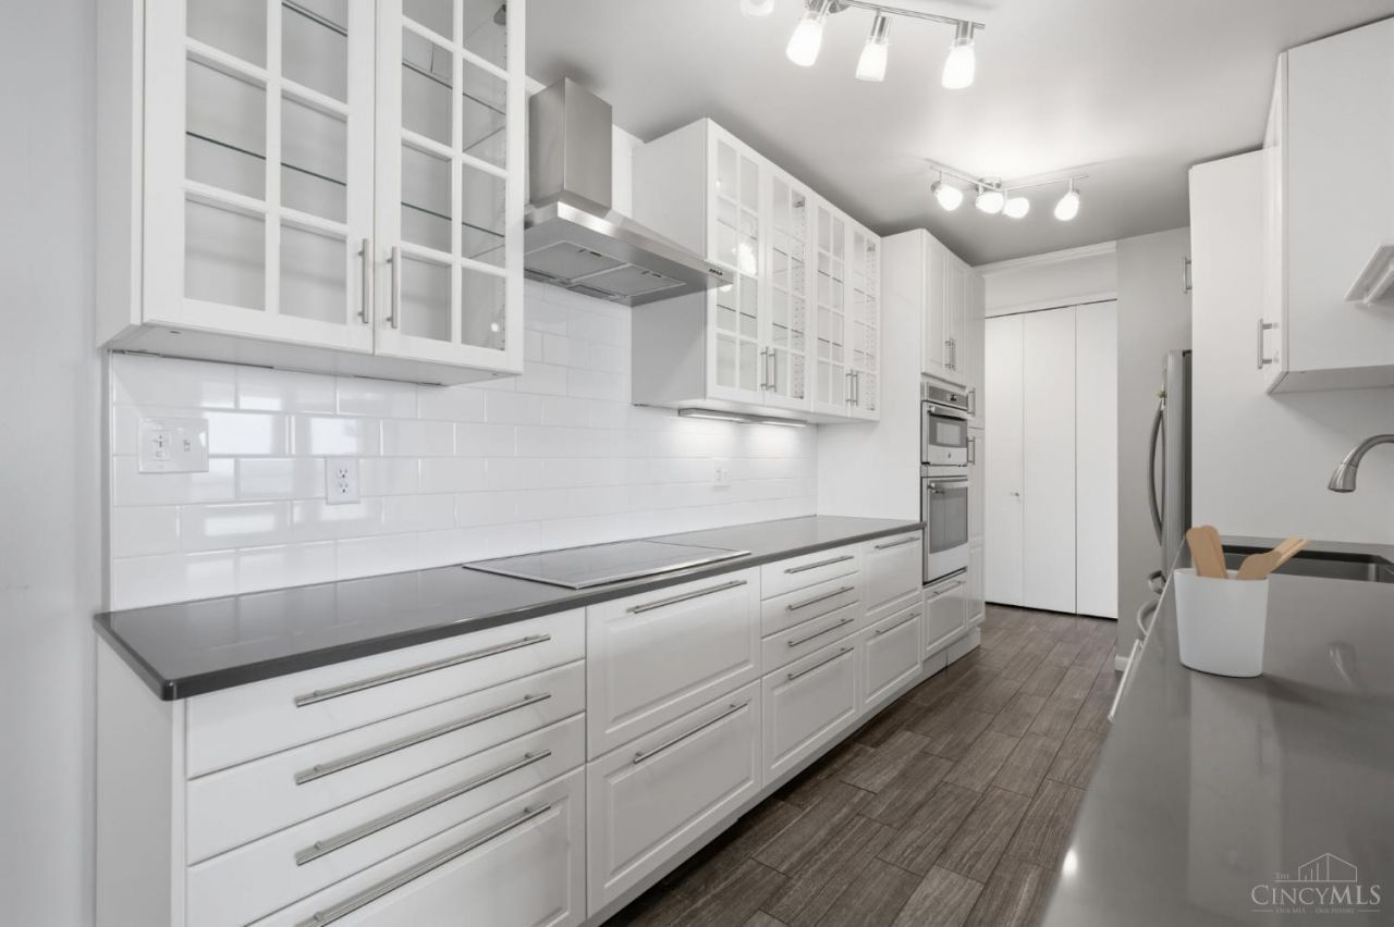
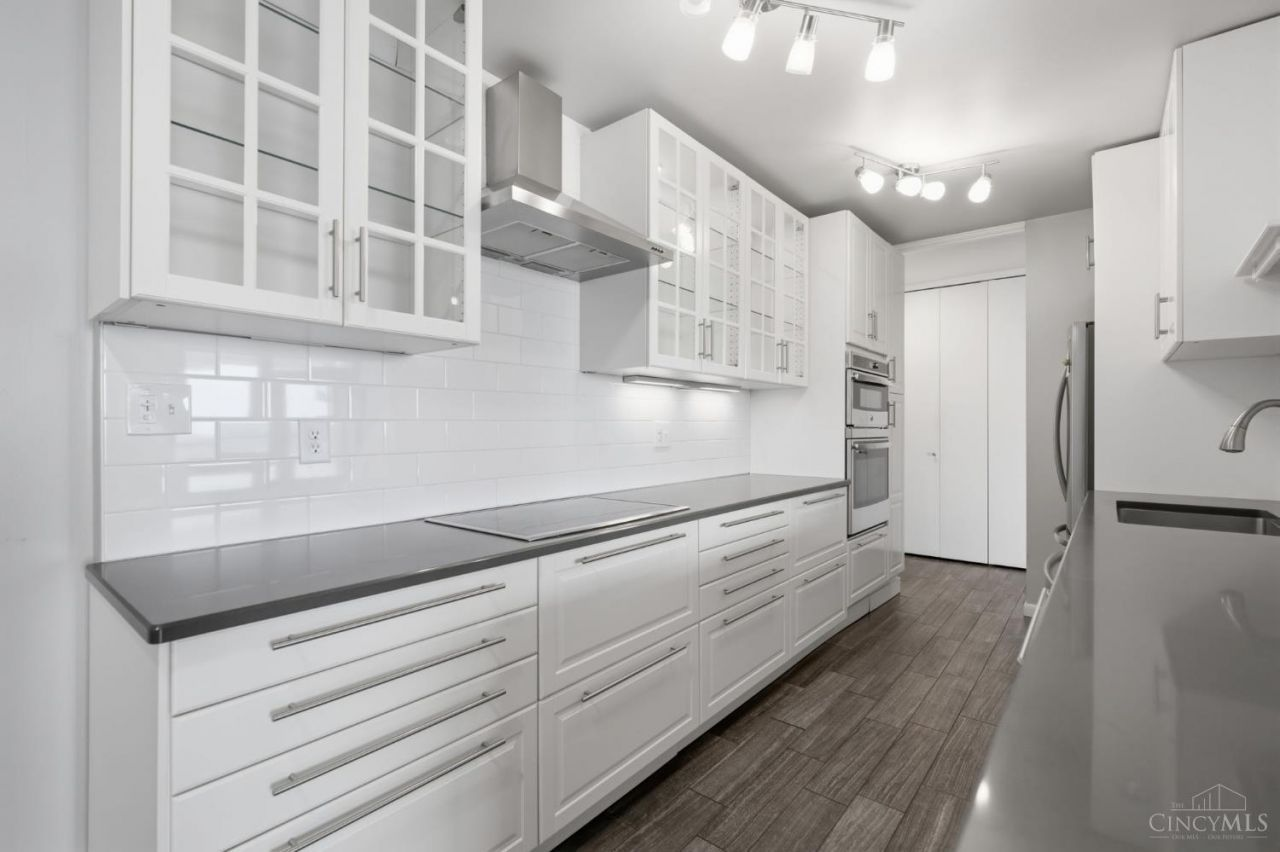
- utensil holder (1243, 598)
